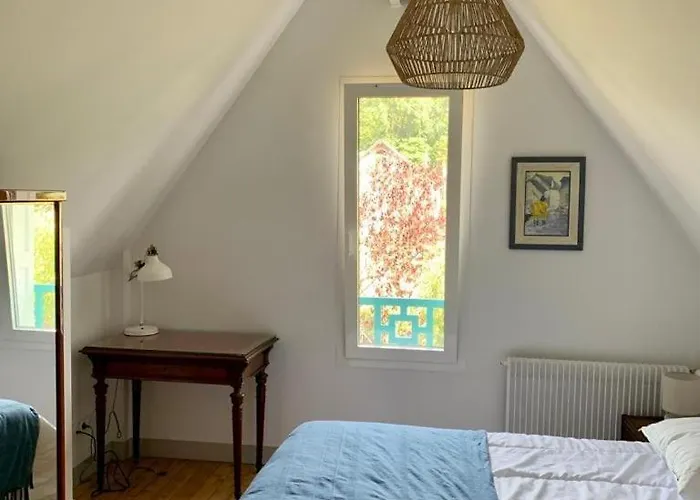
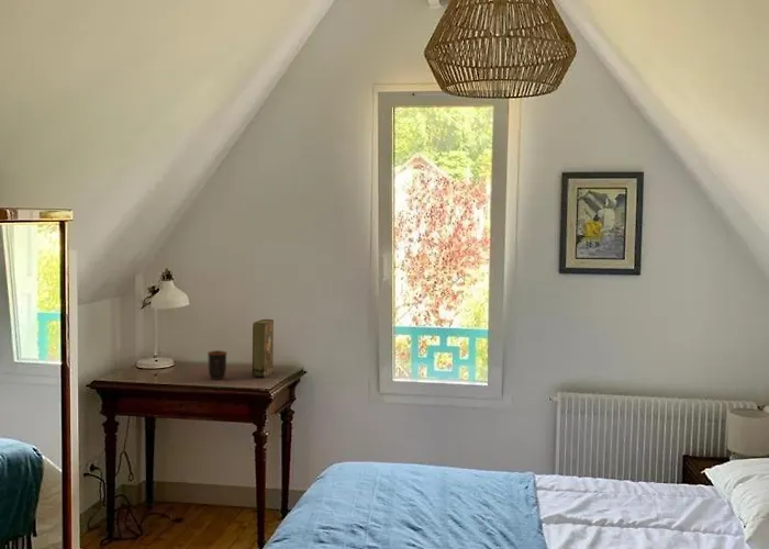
+ book (263, 347)
+ mug (216, 366)
